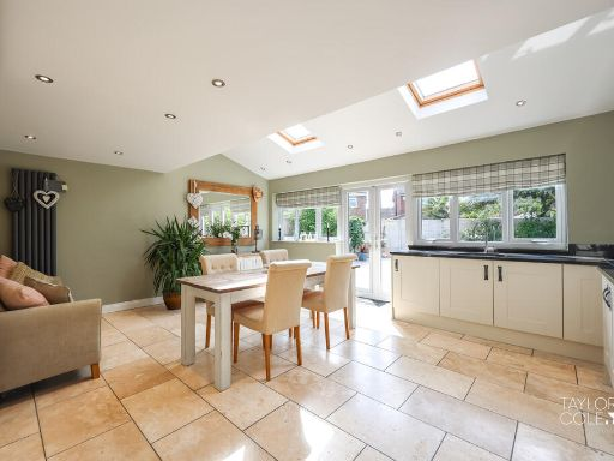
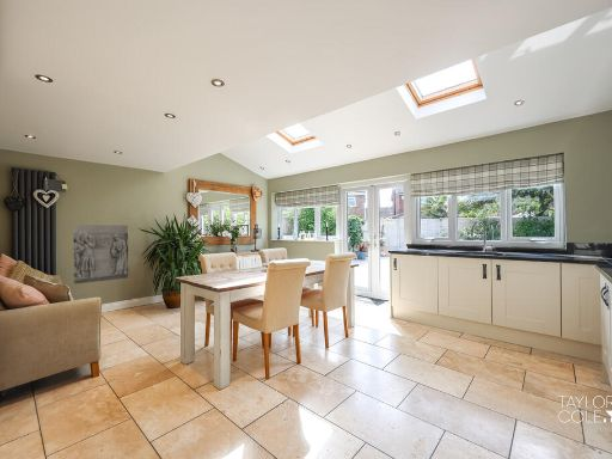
+ wall relief (102, 252)
